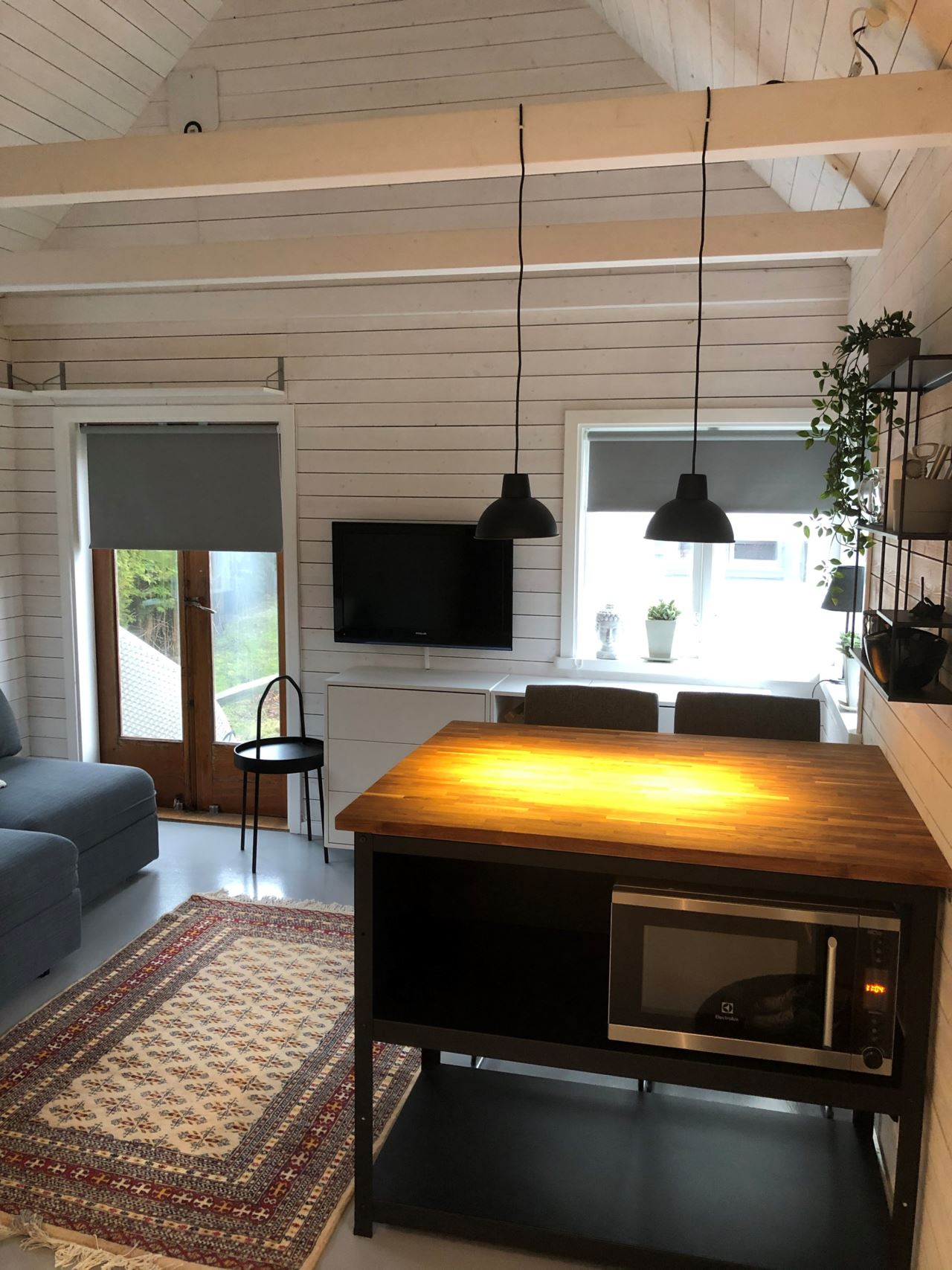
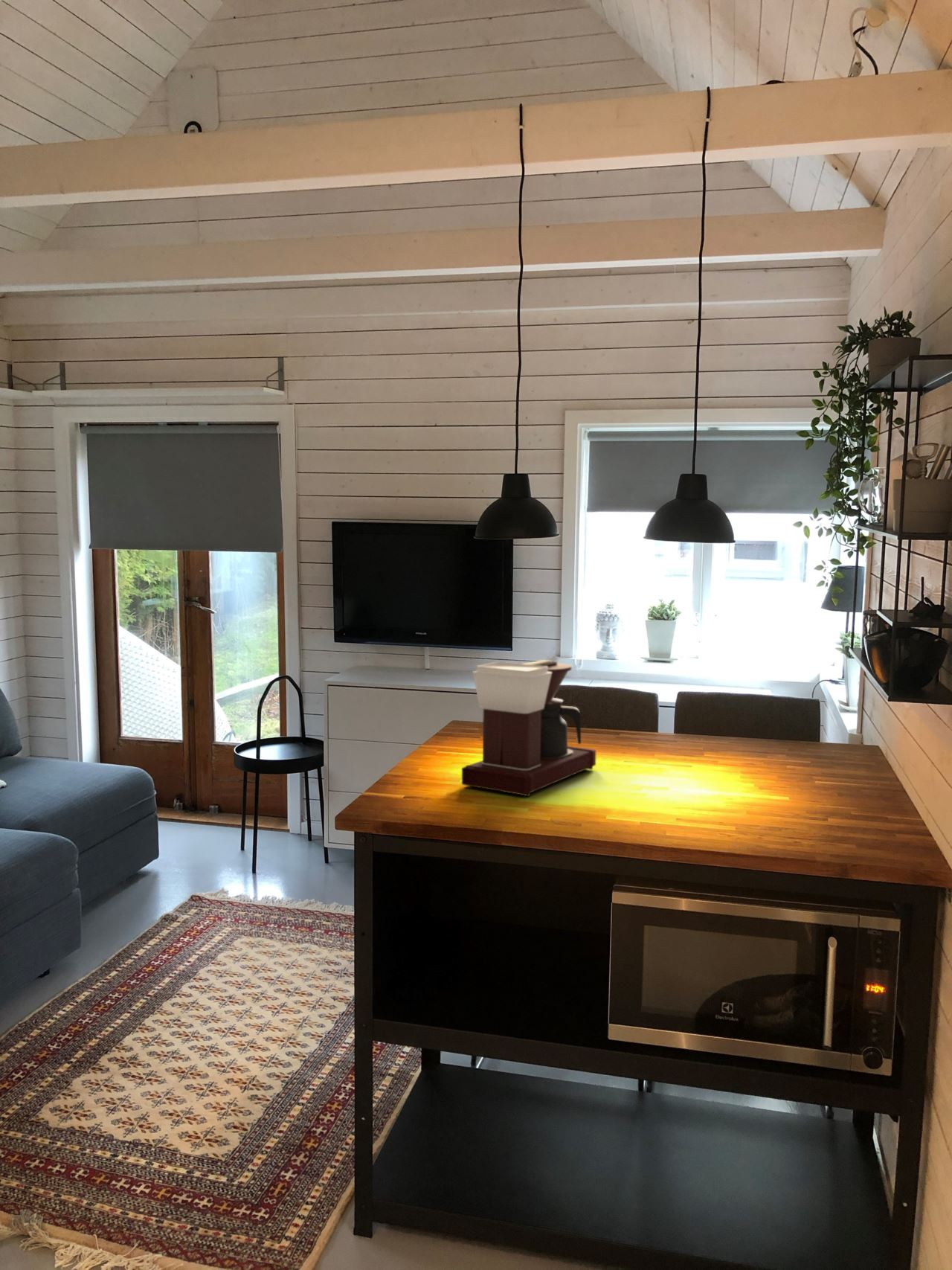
+ coffee maker (532, 719)
